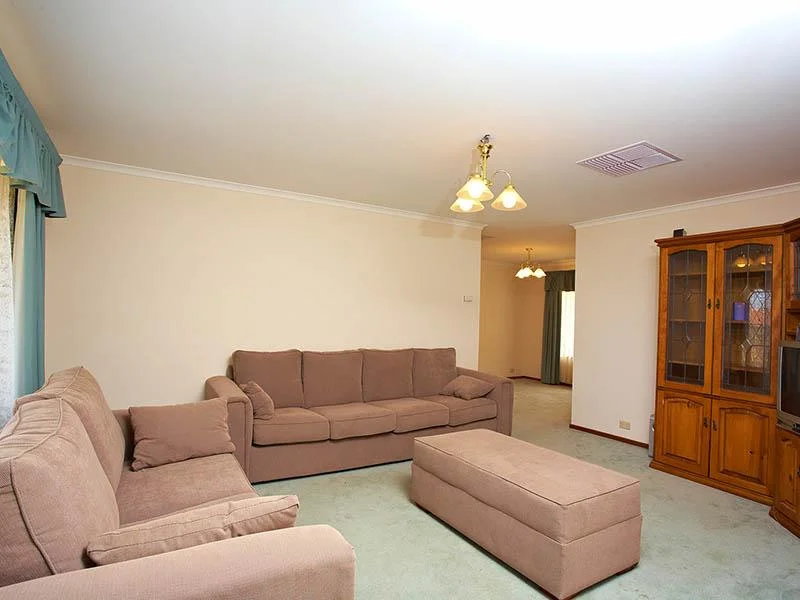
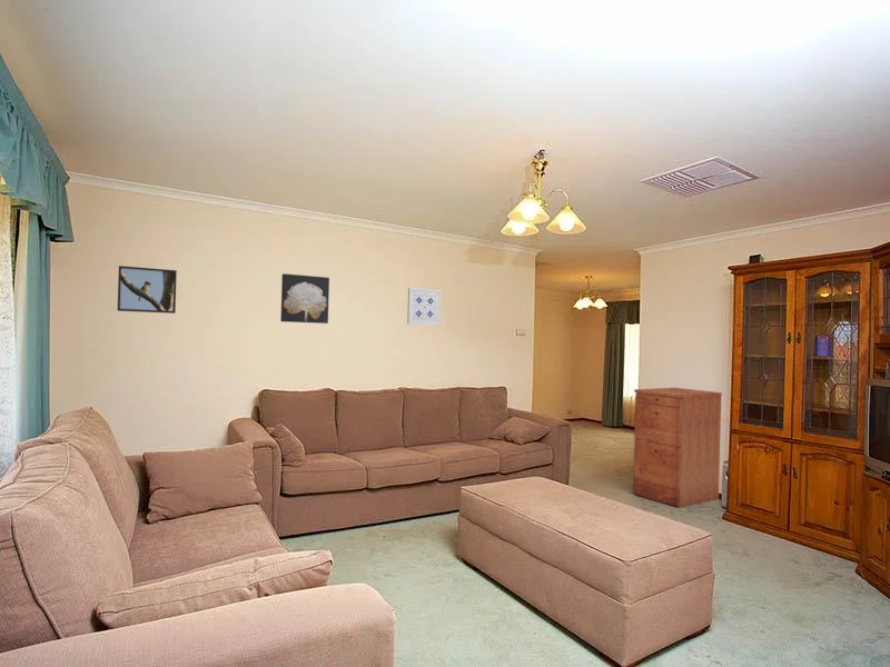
+ wall art (305, 299)
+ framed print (147, 290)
+ wall art (424, 307)
+ filing cabinet (676, 444)
